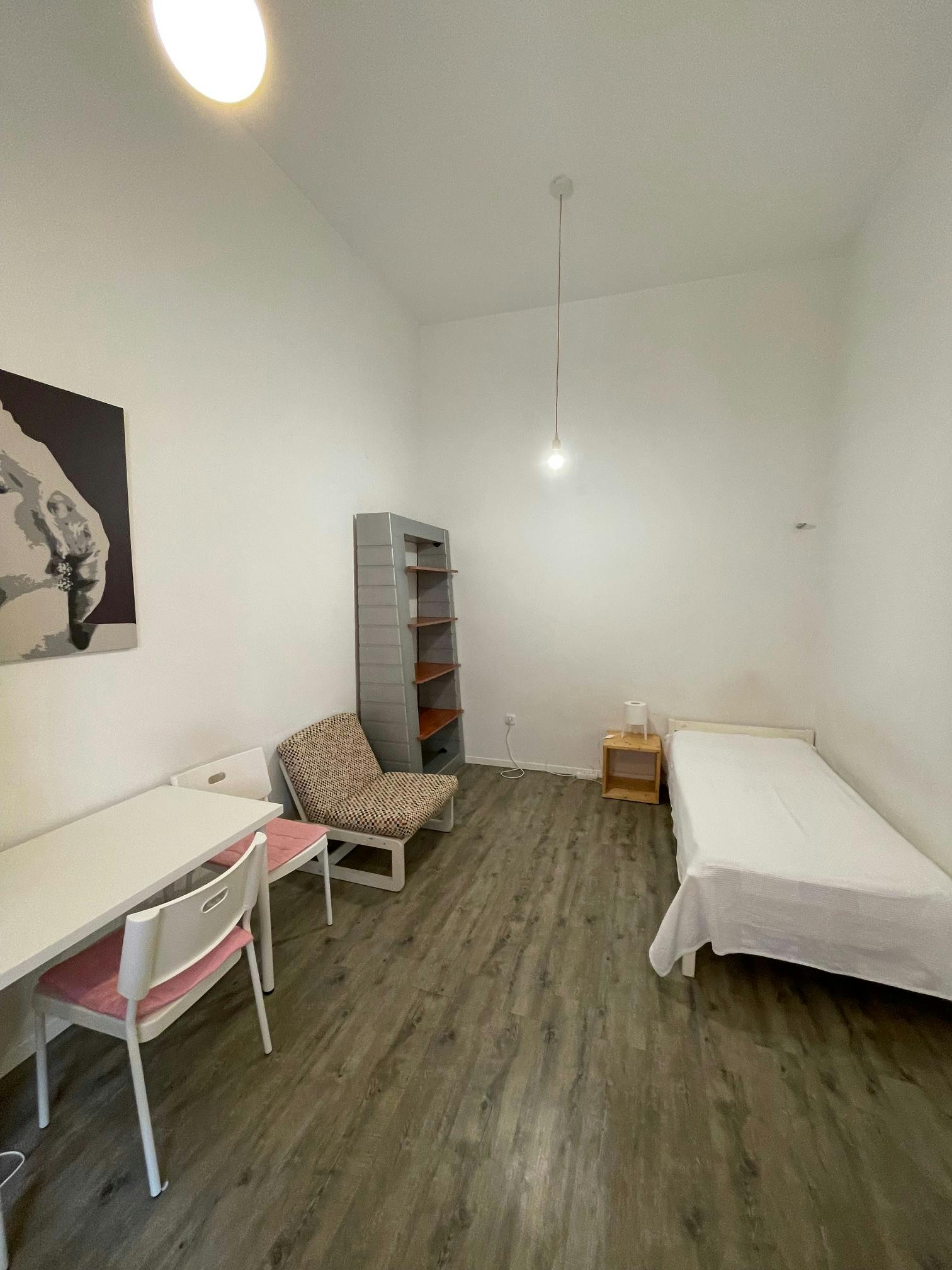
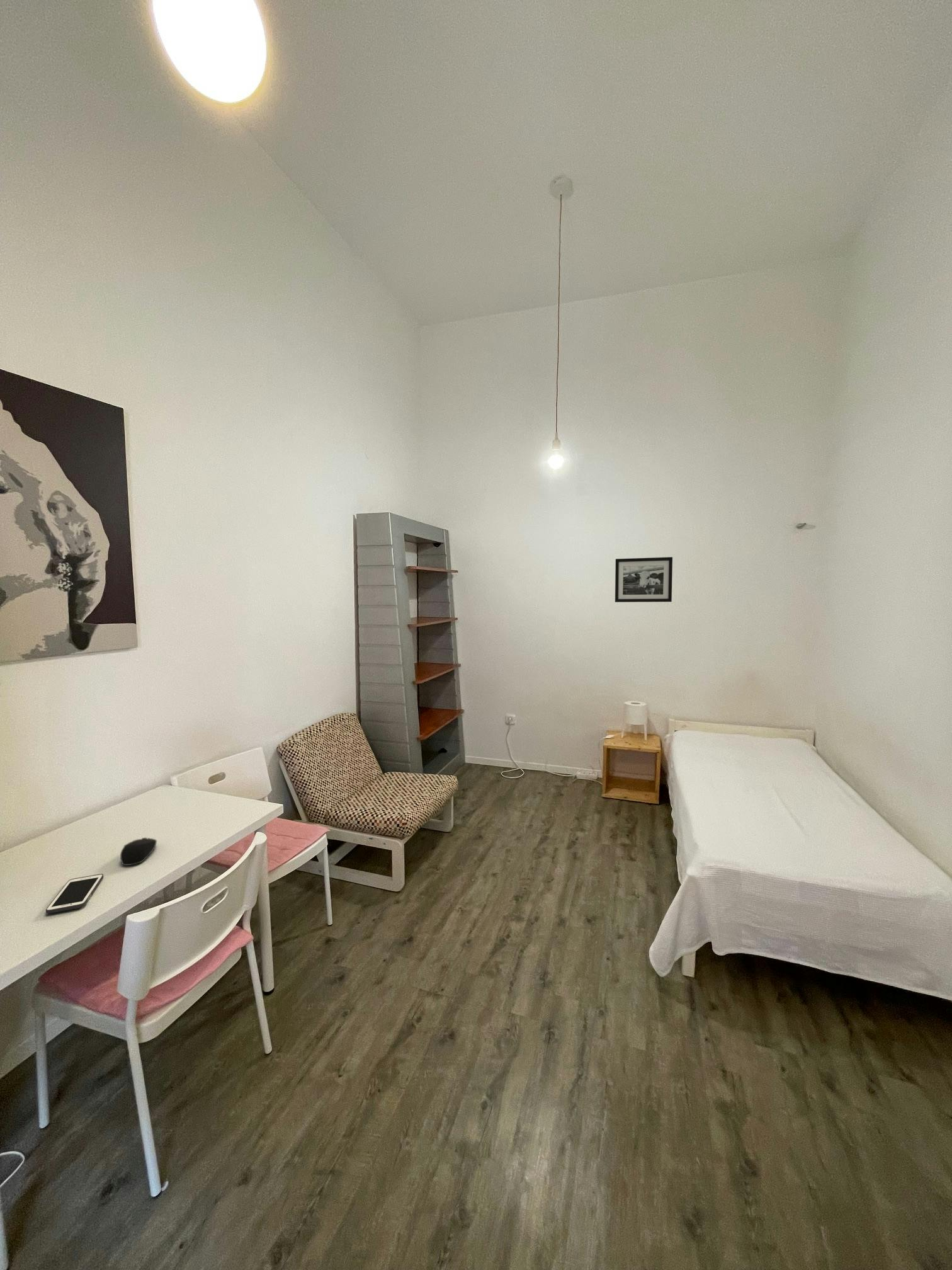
+ computer mouse (139, 847)
+ cell phone (76, 893)
+ picture frame (643, 580)
